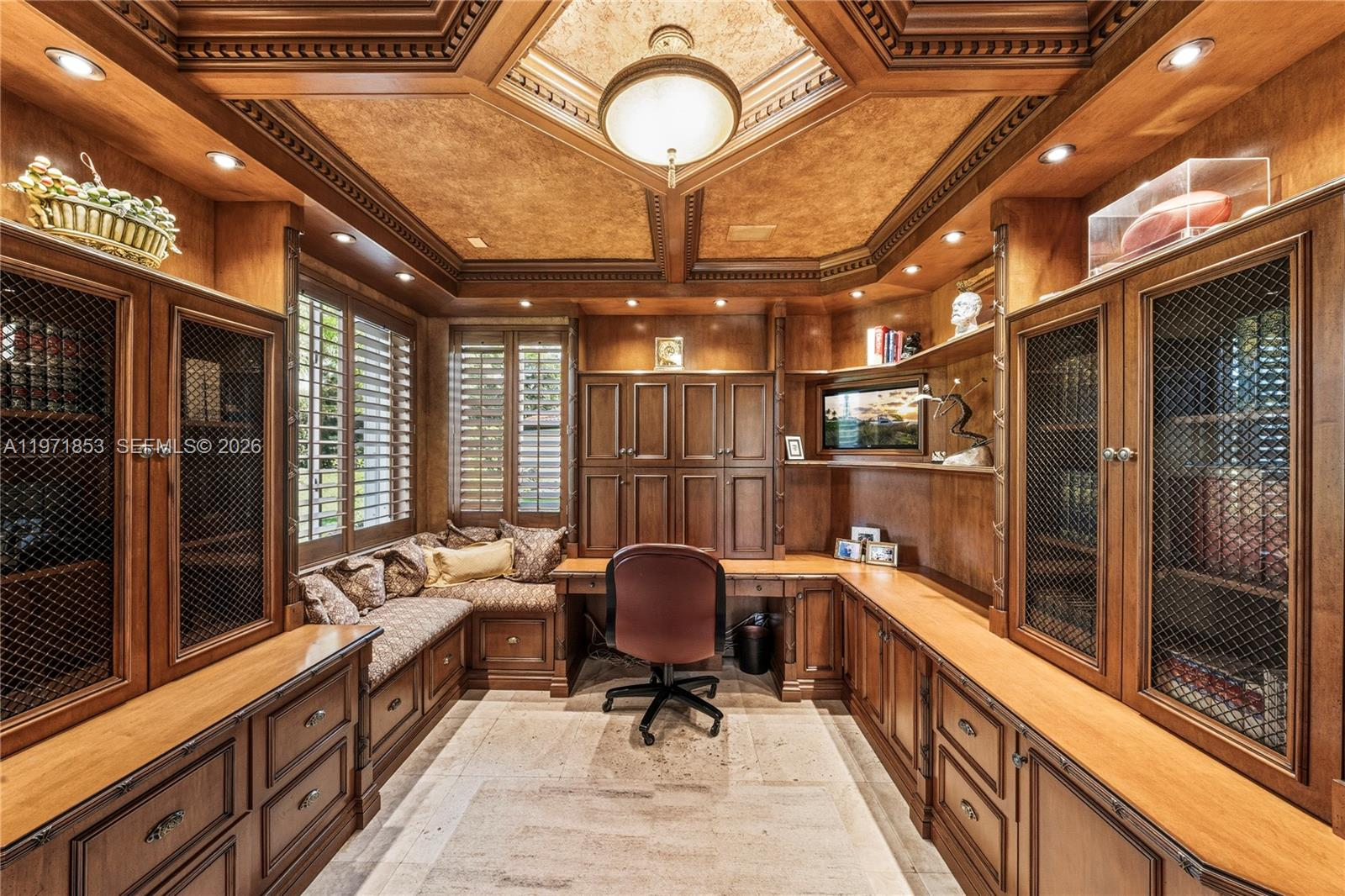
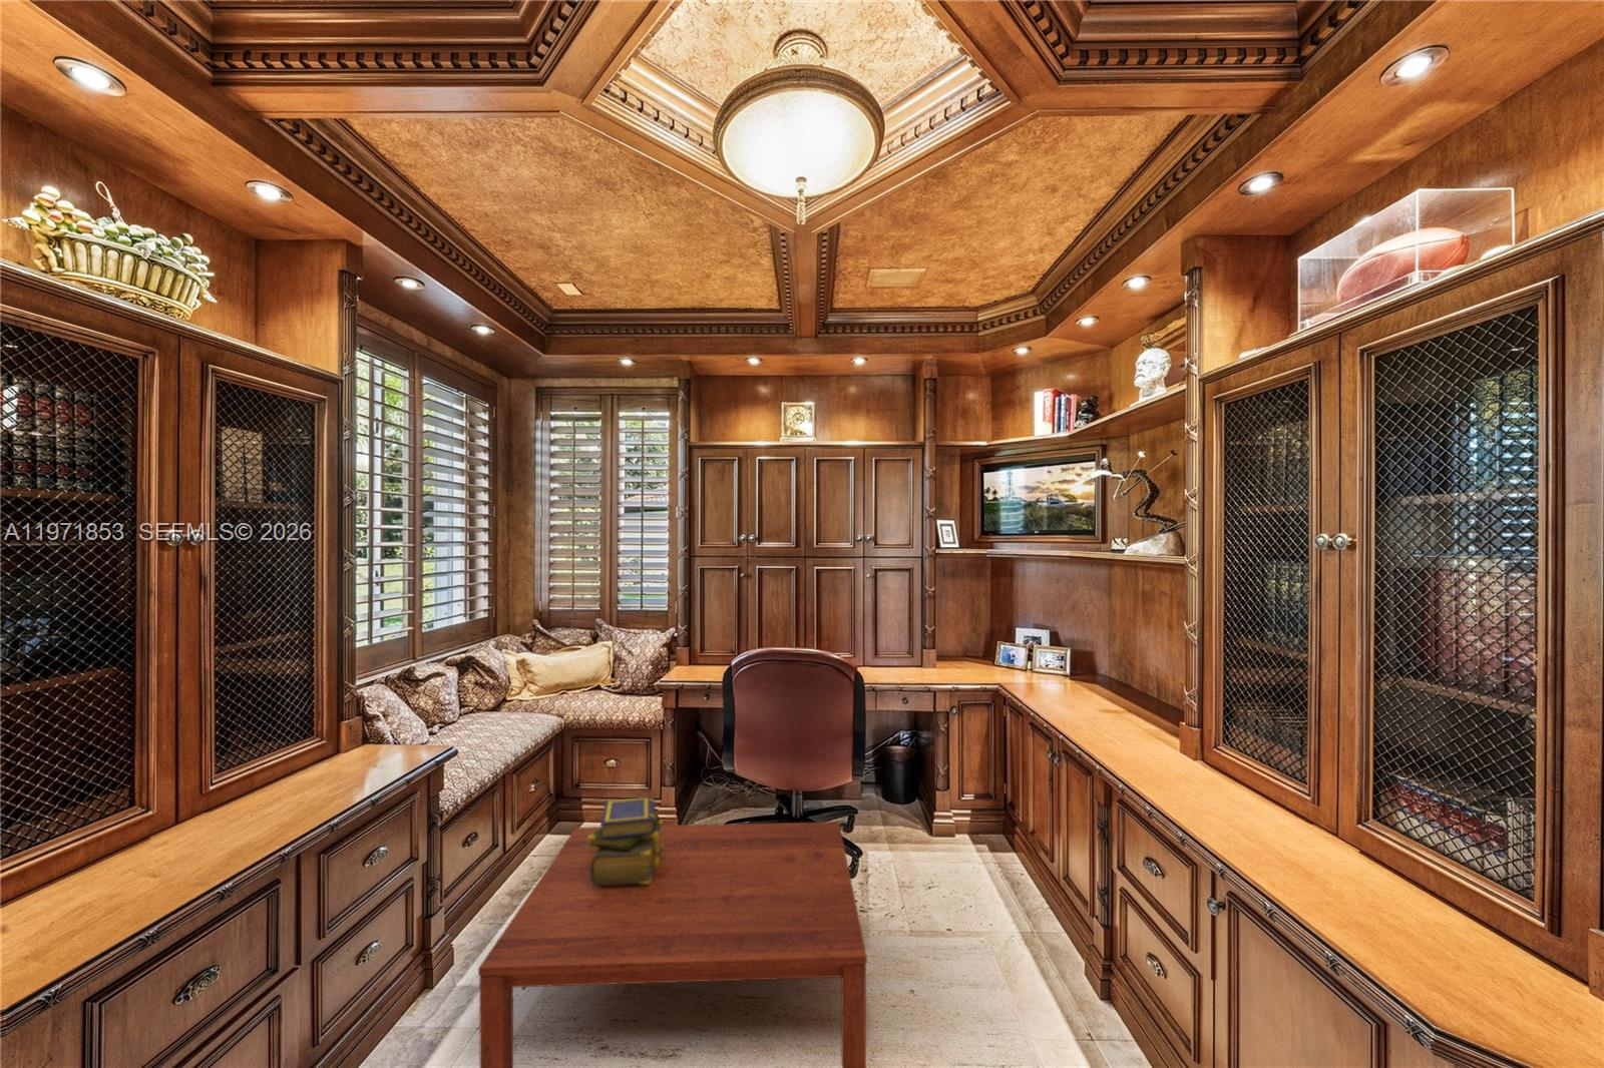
+ stack of books (626, 836)
+ coffee table (695, 932)
